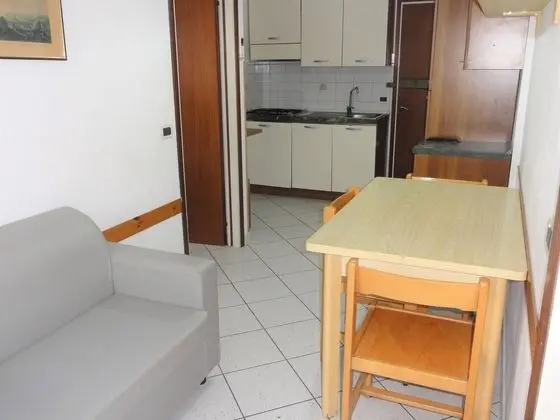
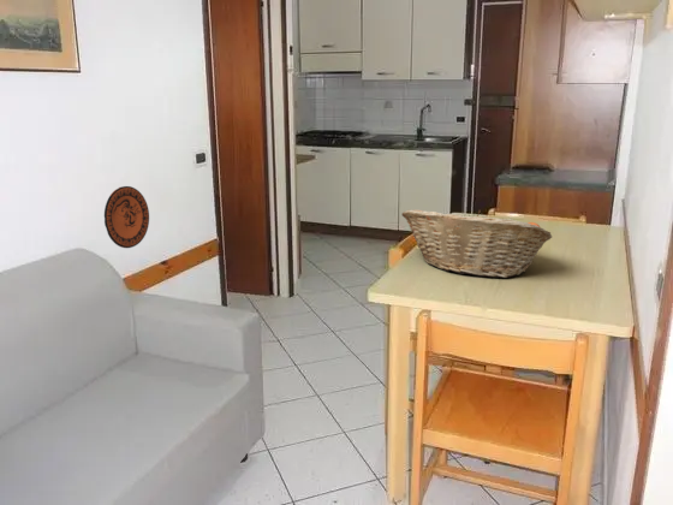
+ fruit basket (472, 236)
+ decorative plate (126, 216)
